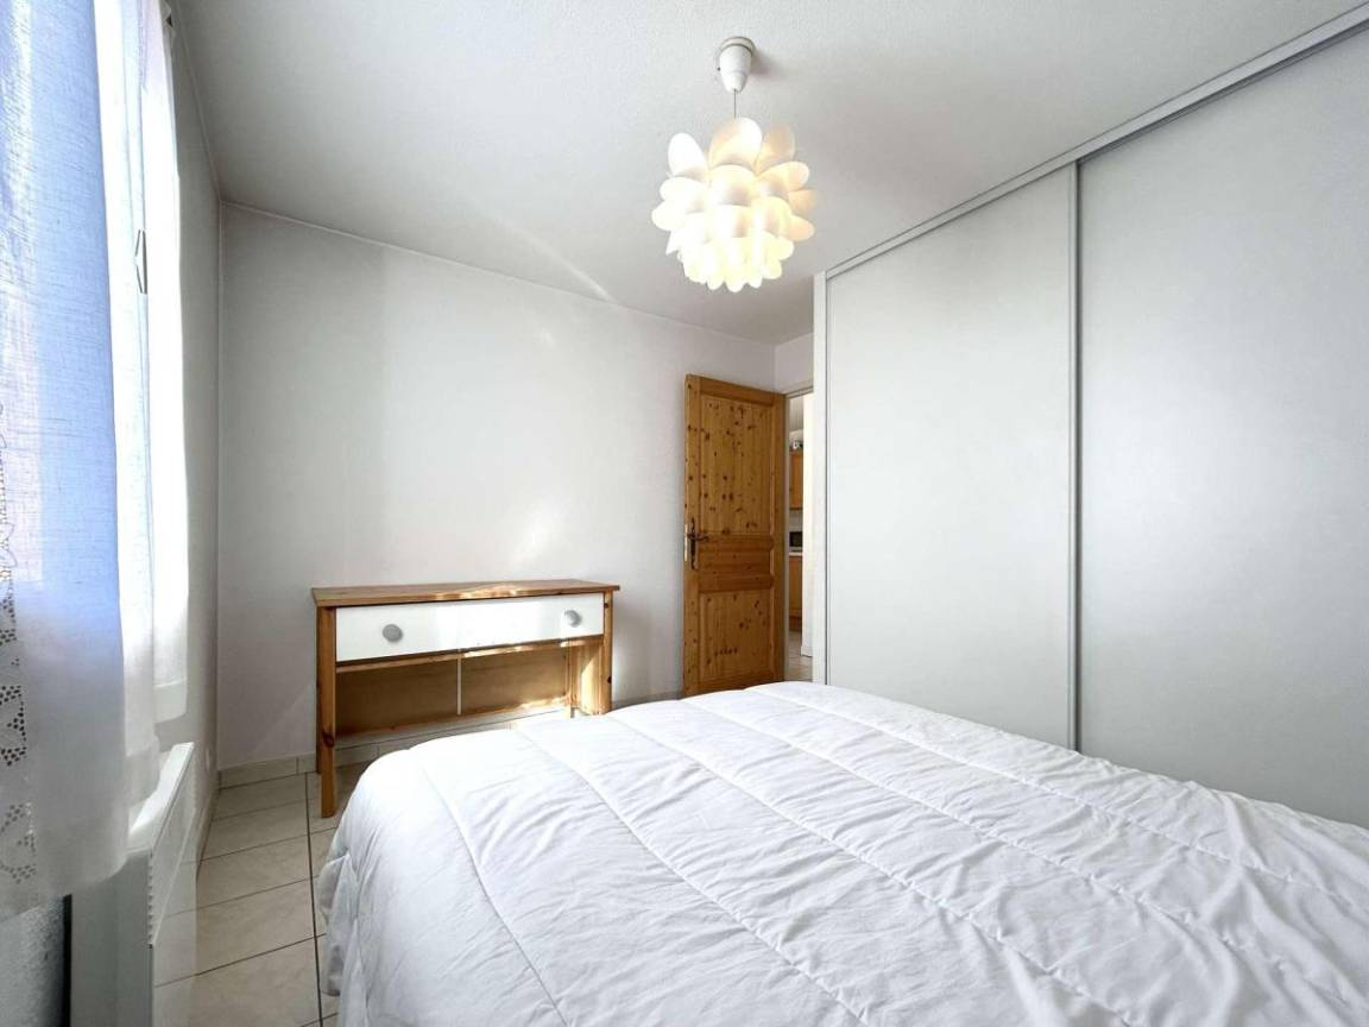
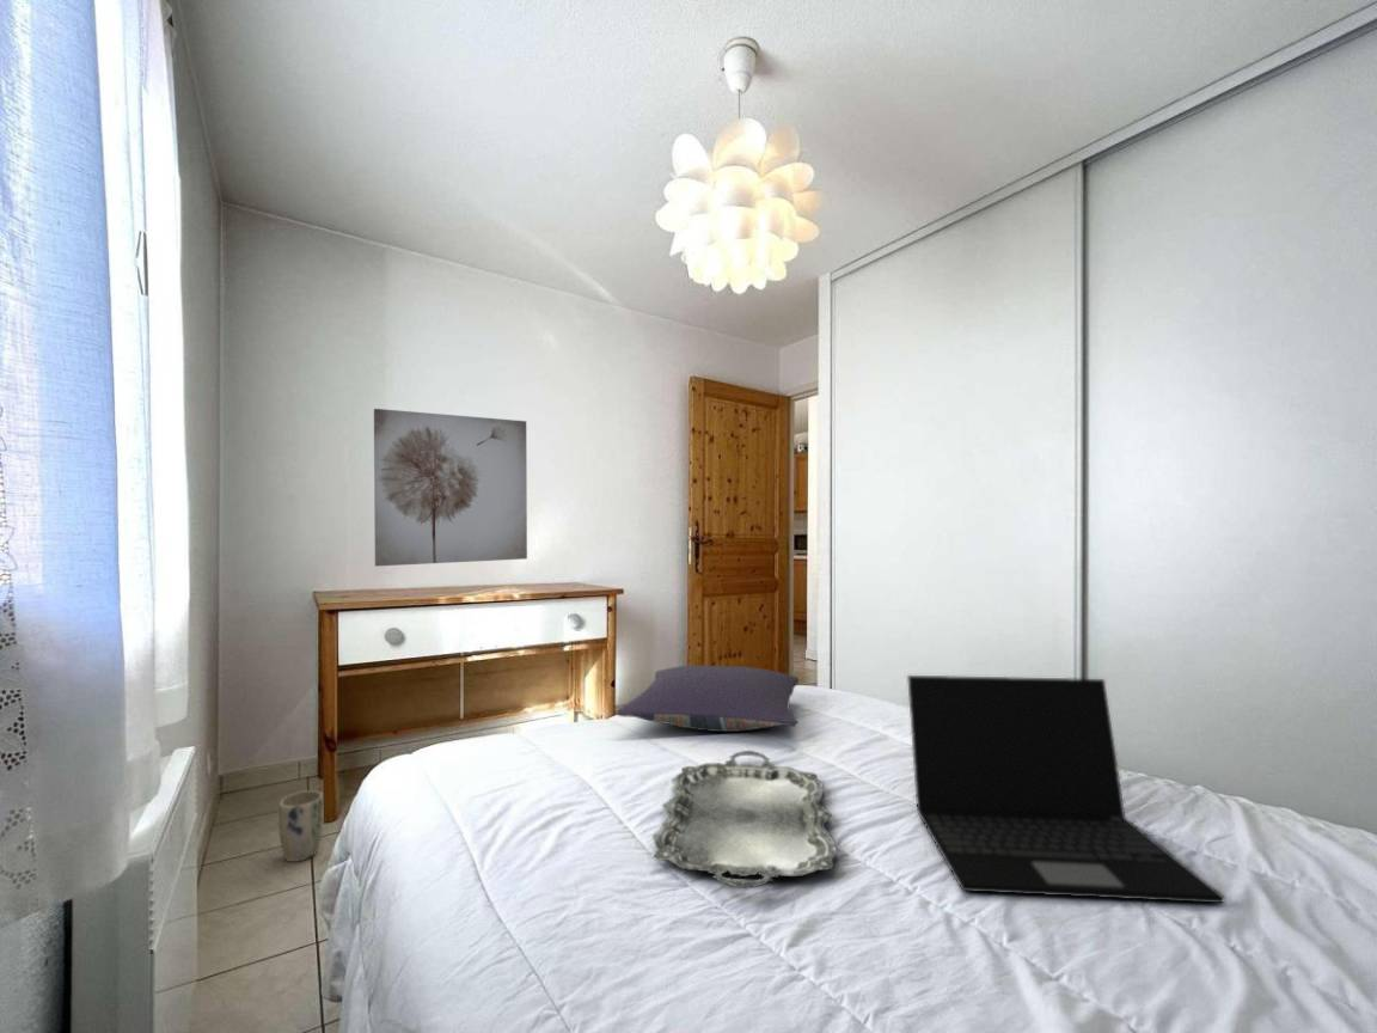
+ pillow (716, 693)
+ plant pot (301, 826)
+ serving tray (745, 809)
+ wall art (455, 488)
+ laptop (1040, 771)
